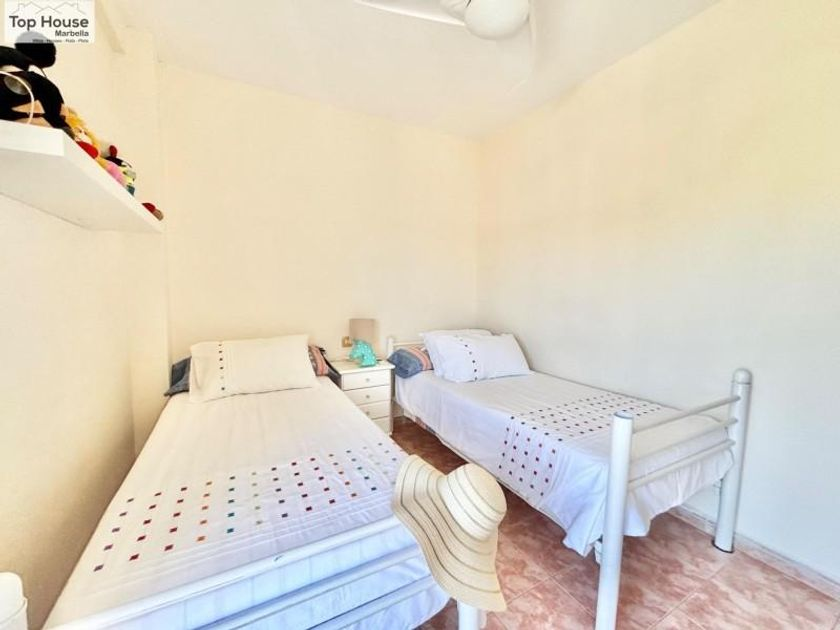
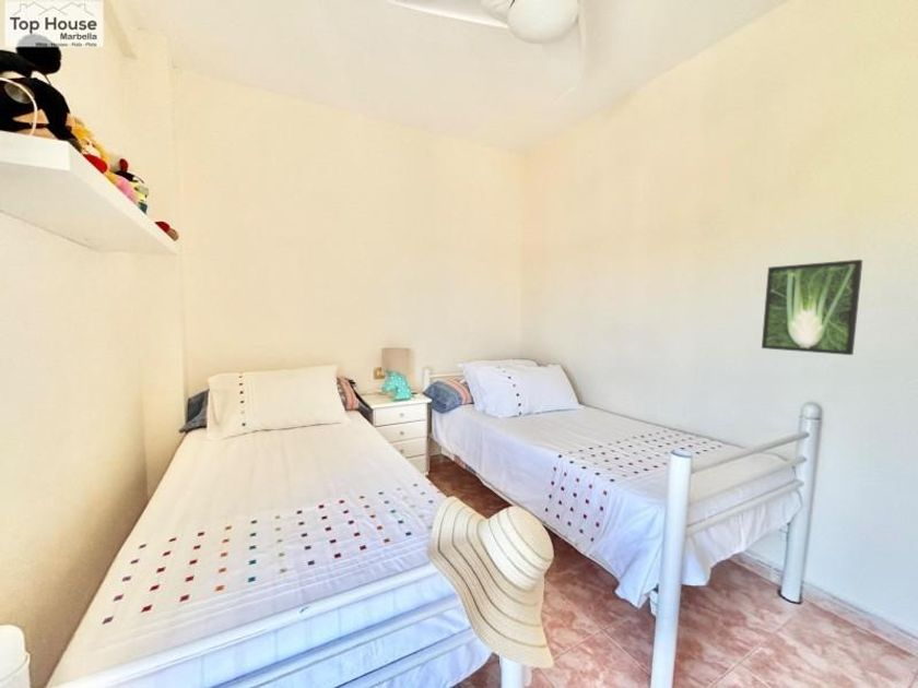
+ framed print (808, 308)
